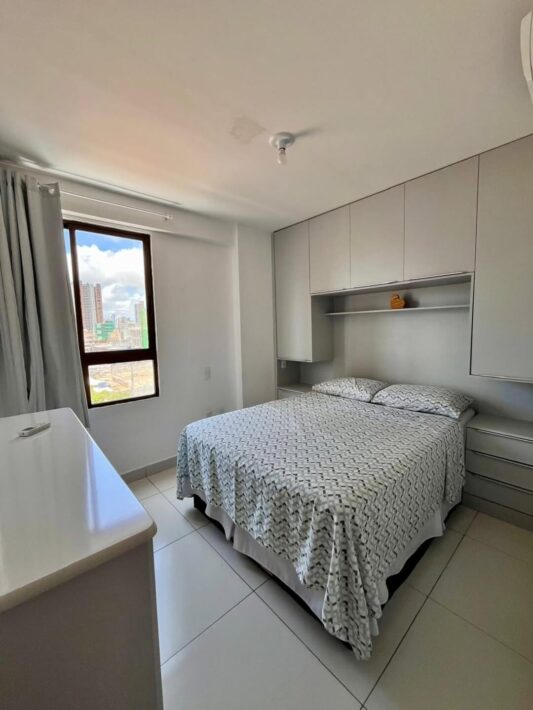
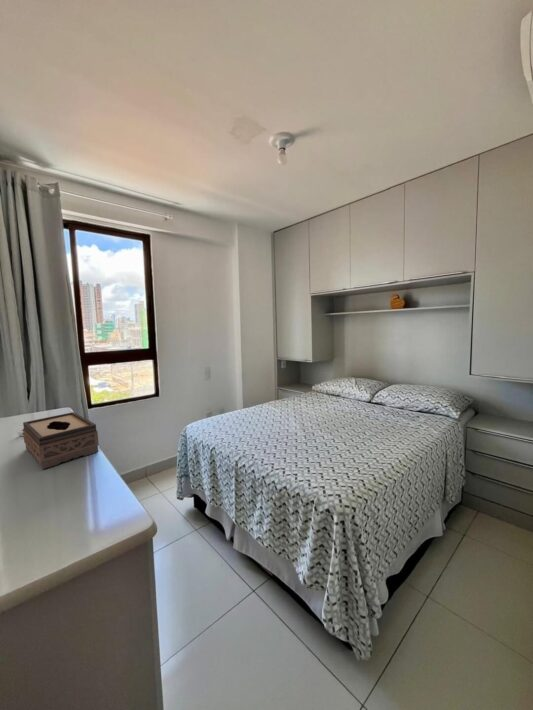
+ tissue box (60, 436)
